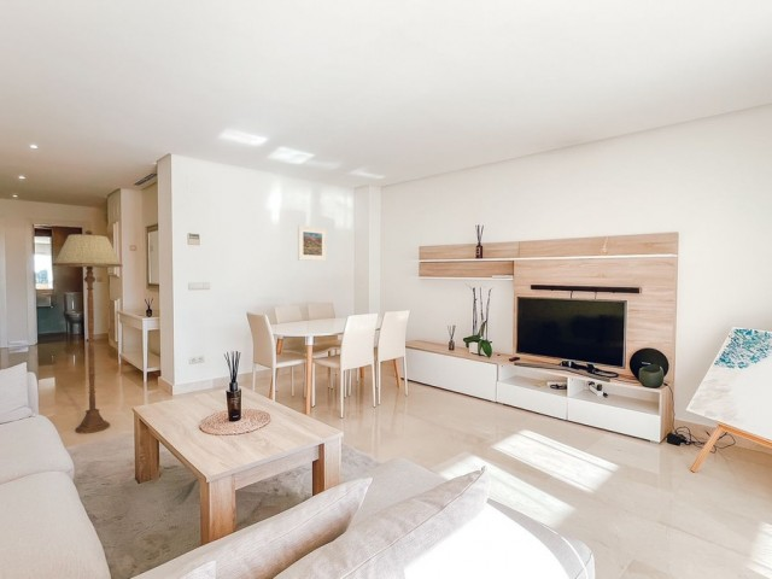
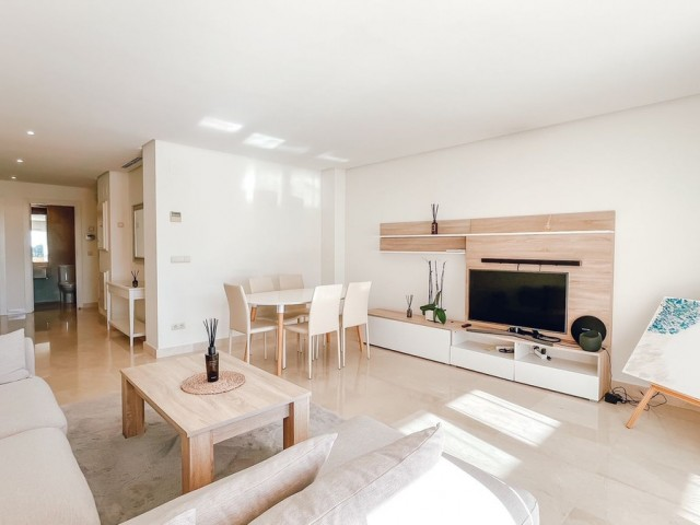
- floor lamp (89, 329)
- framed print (312, 244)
